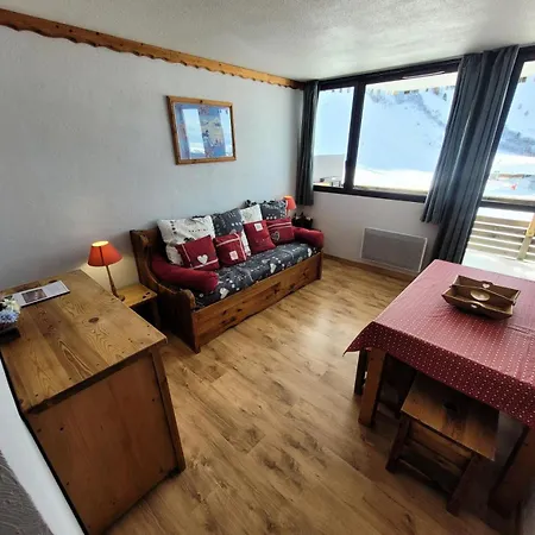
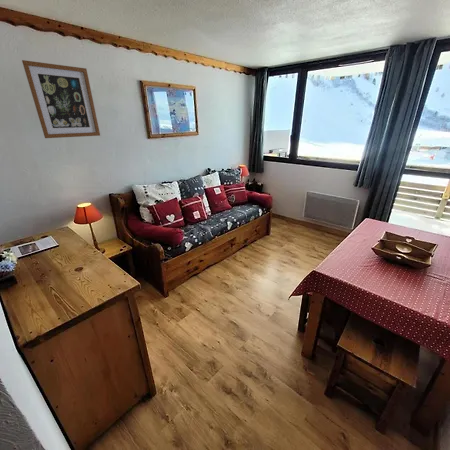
+ wall art (66, 102)
